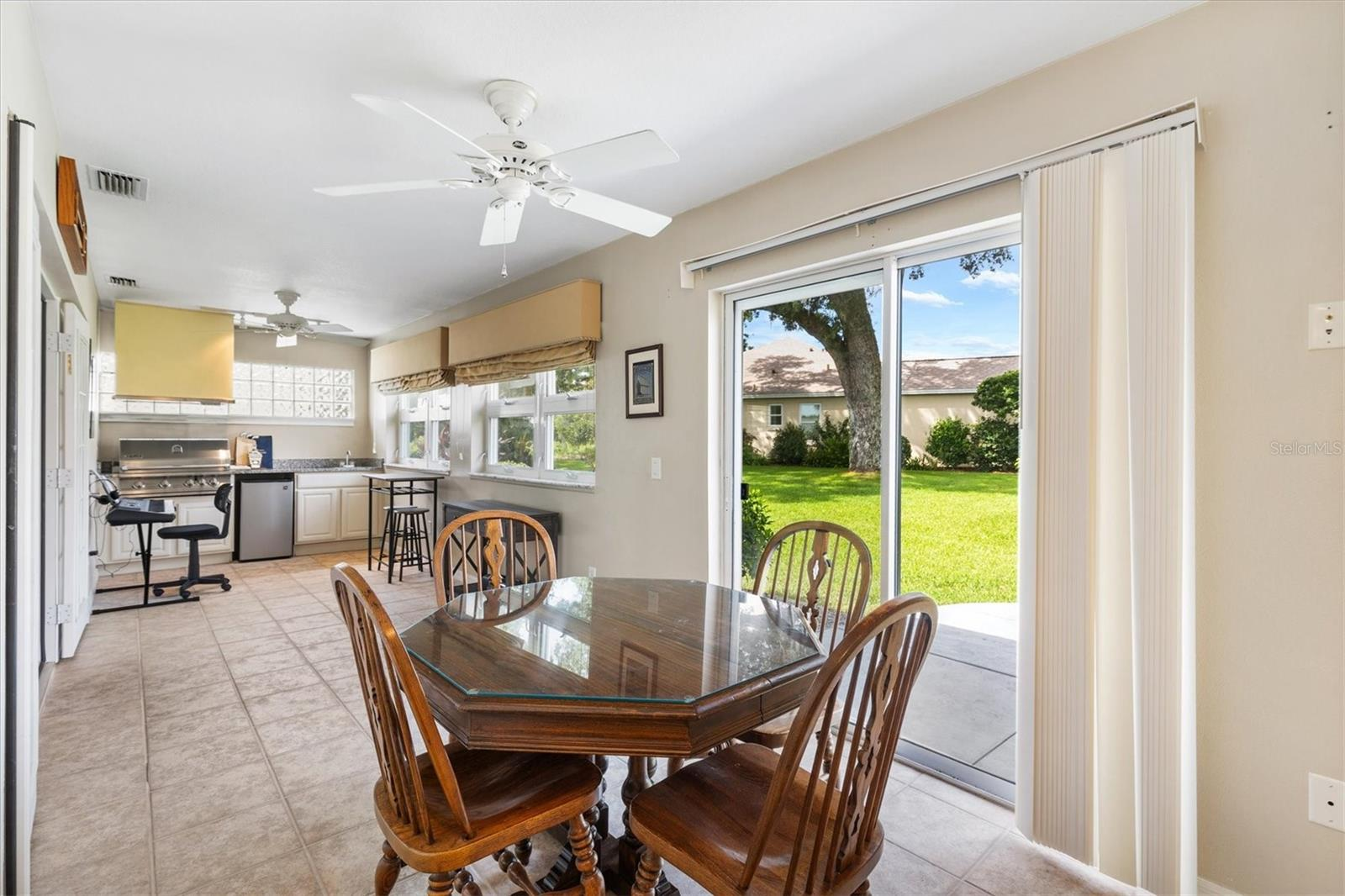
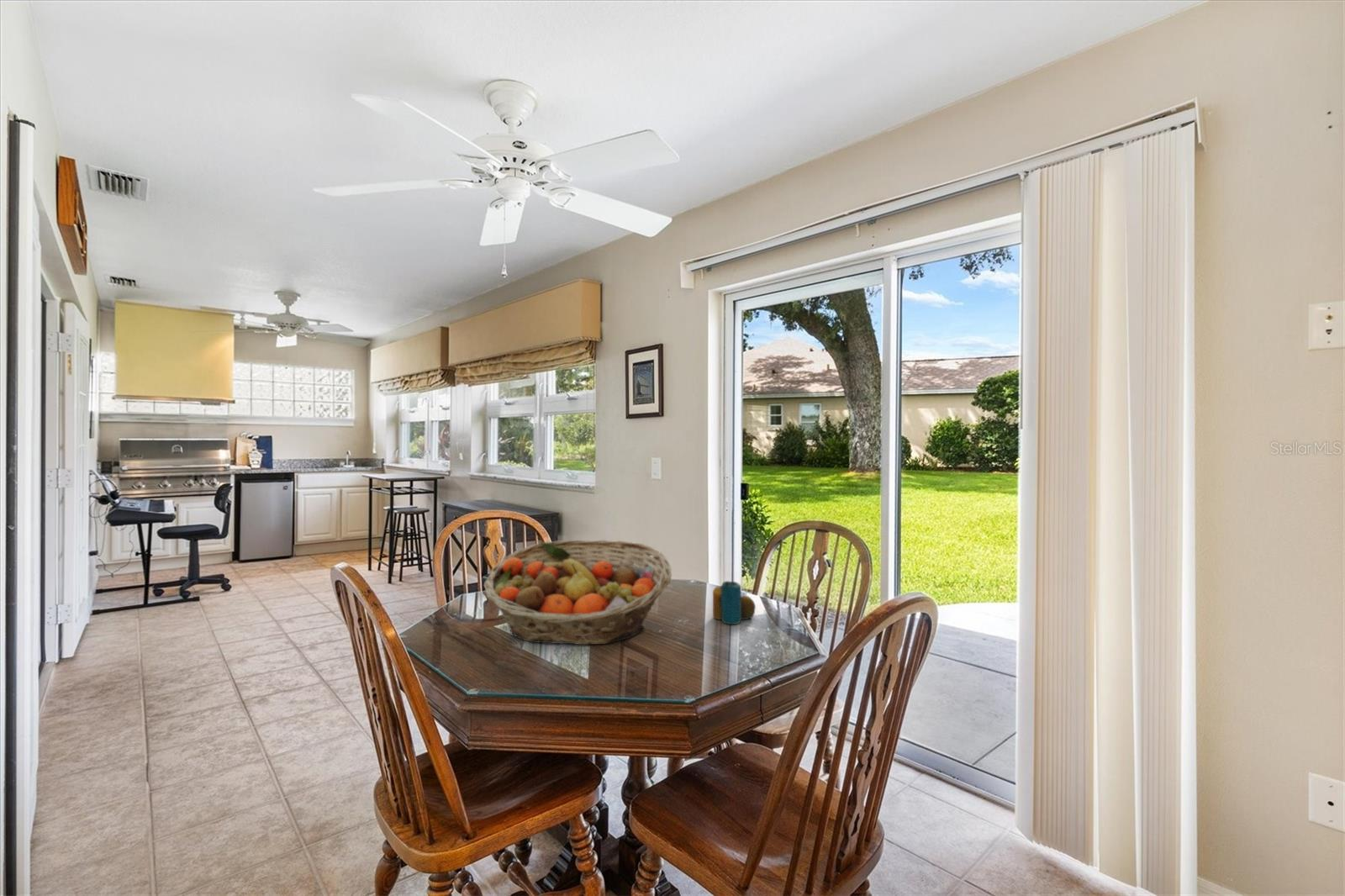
+ candle (732, 598)
+ fruit basket (578, 588)
